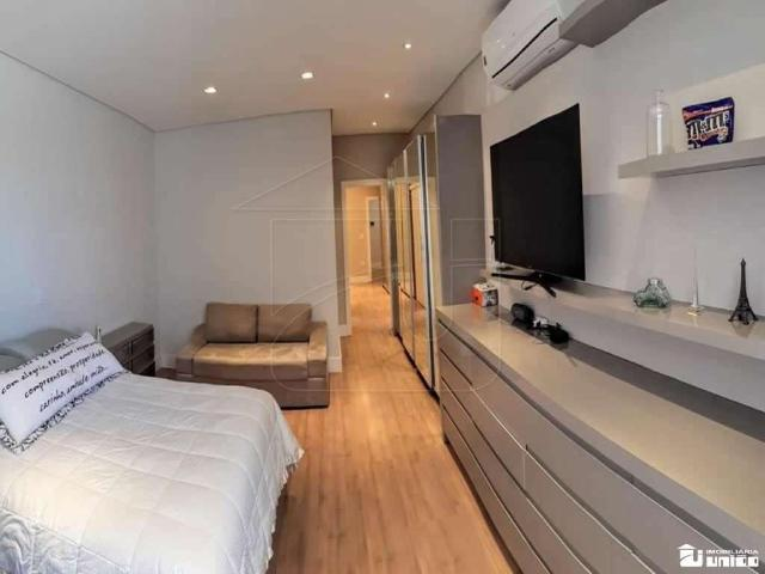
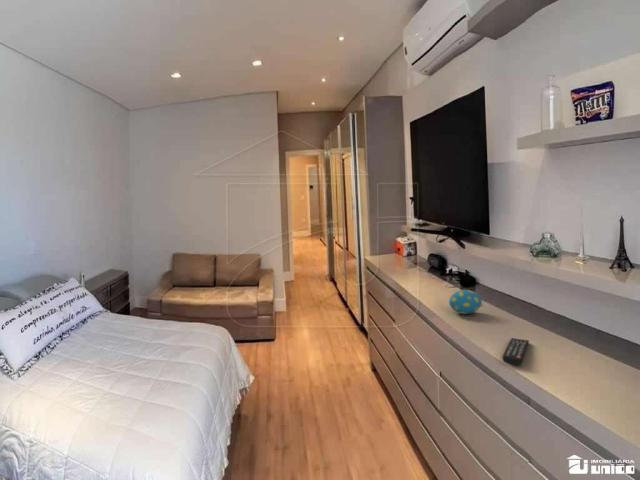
+ remote control (516, 350)
+ decorative egg (465, 301)
